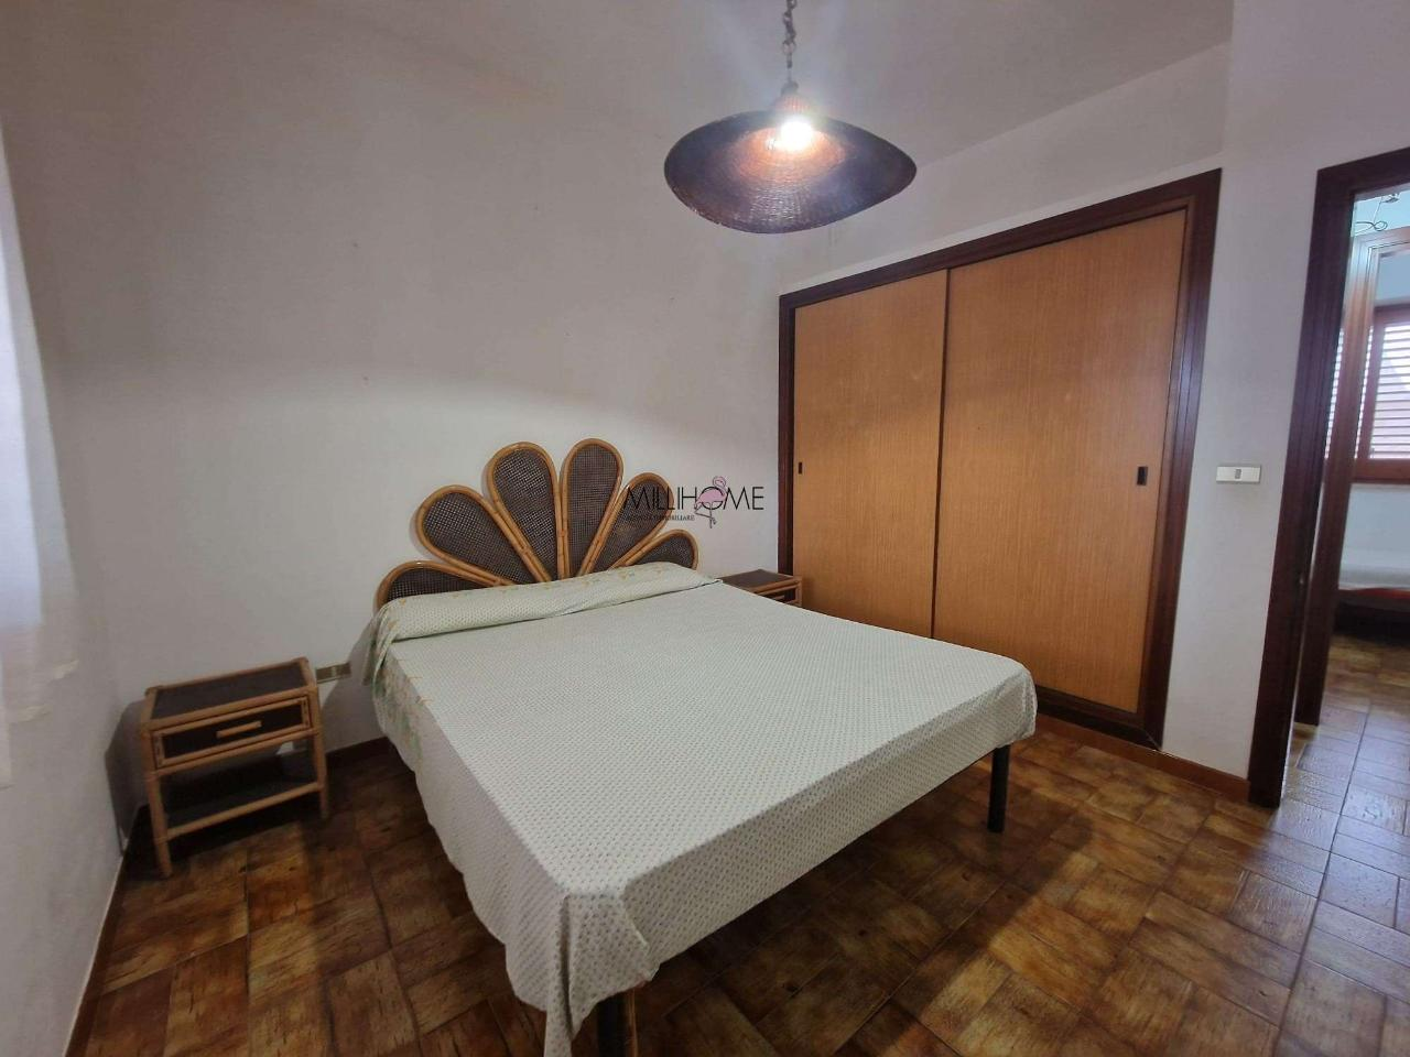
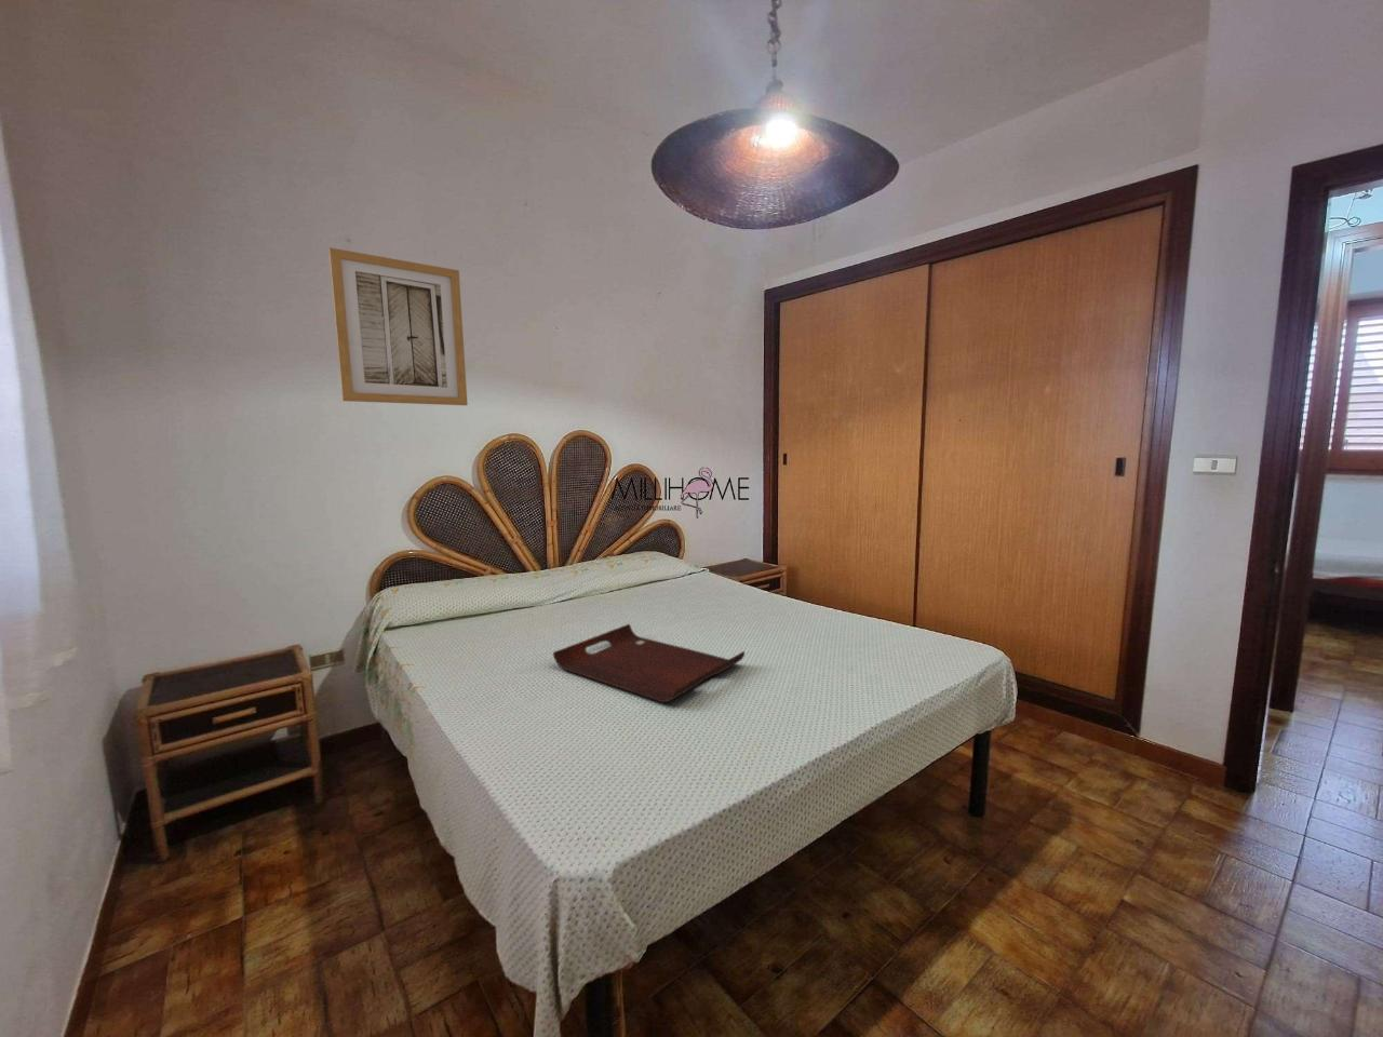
+ wall art (403, 332)
+ serving tray (648, 658)
